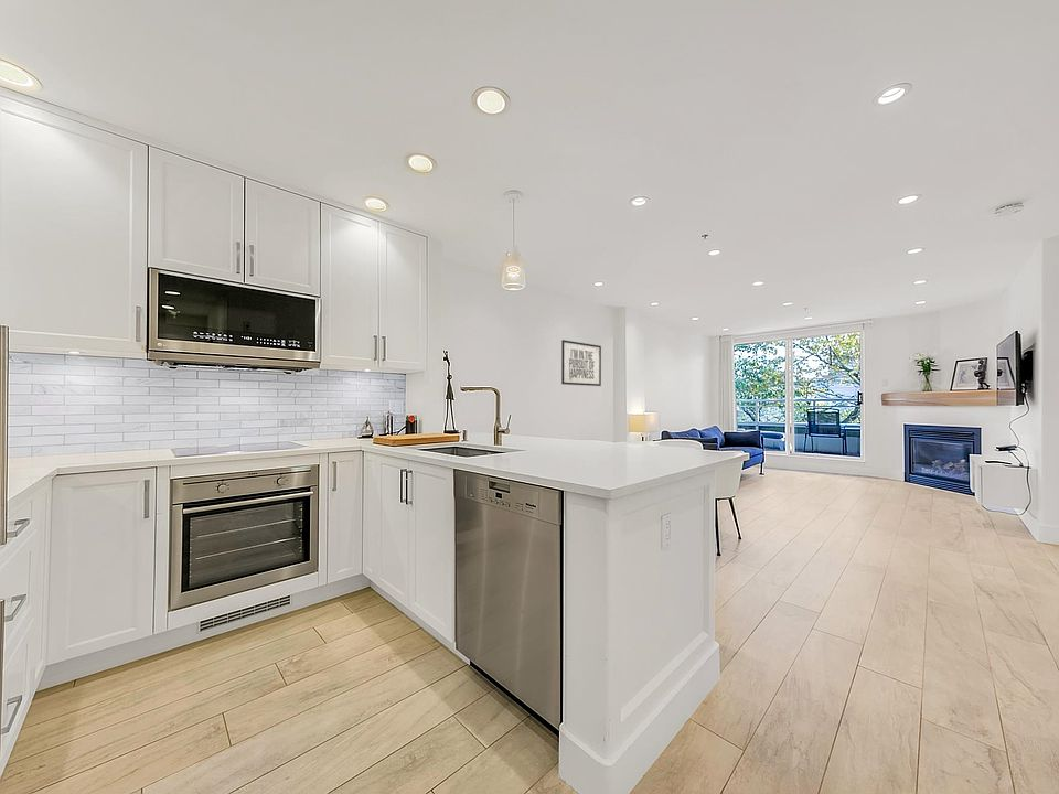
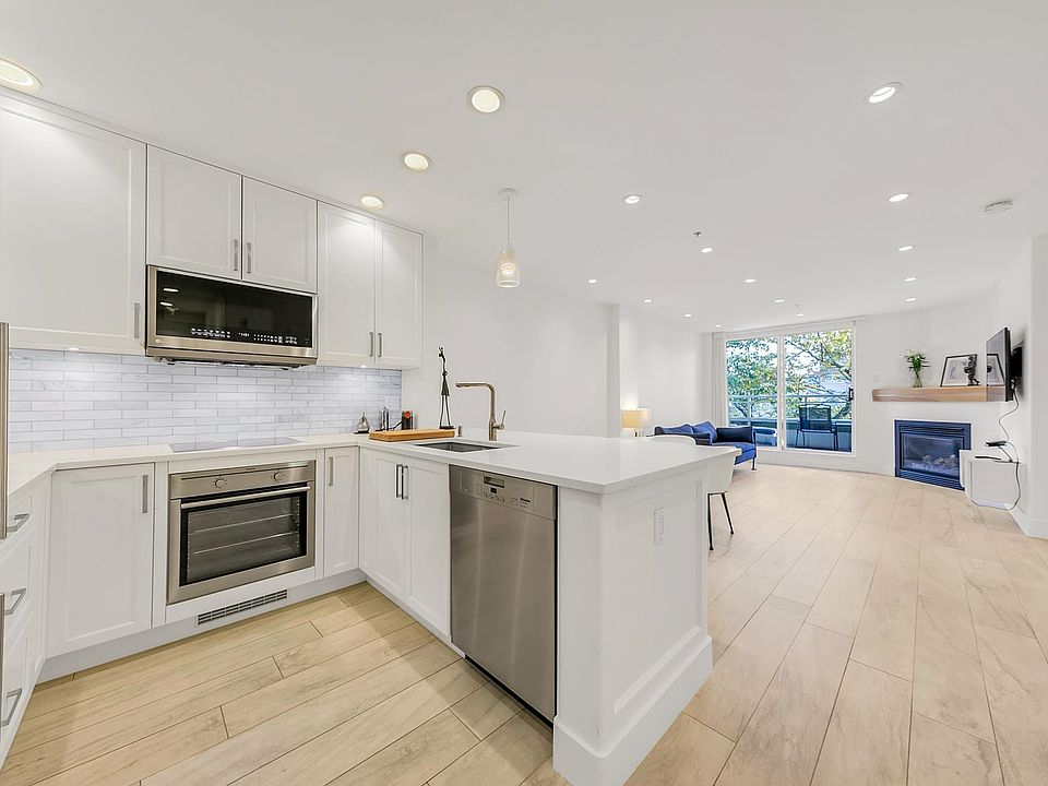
- mirror (581, 364)
